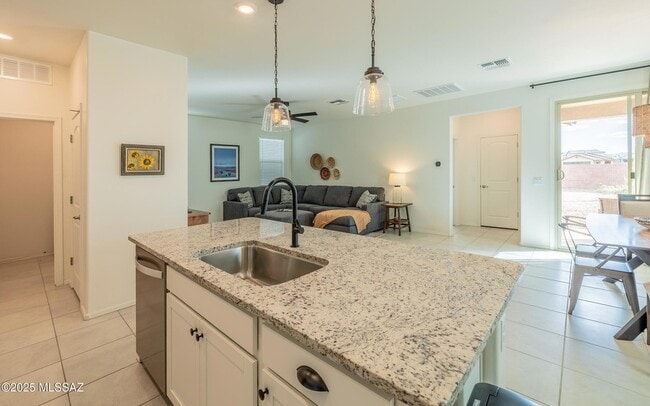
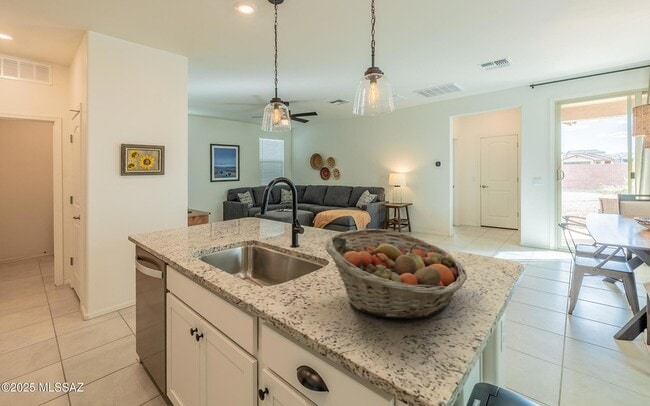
+ fruit basket (395, 266)
